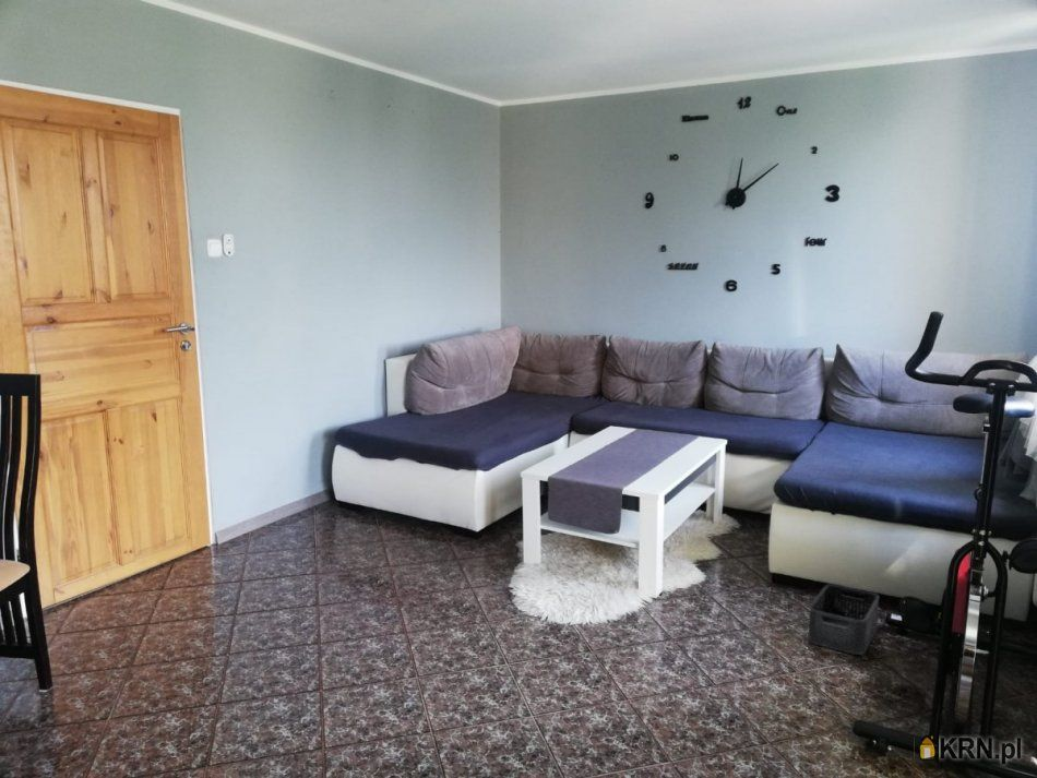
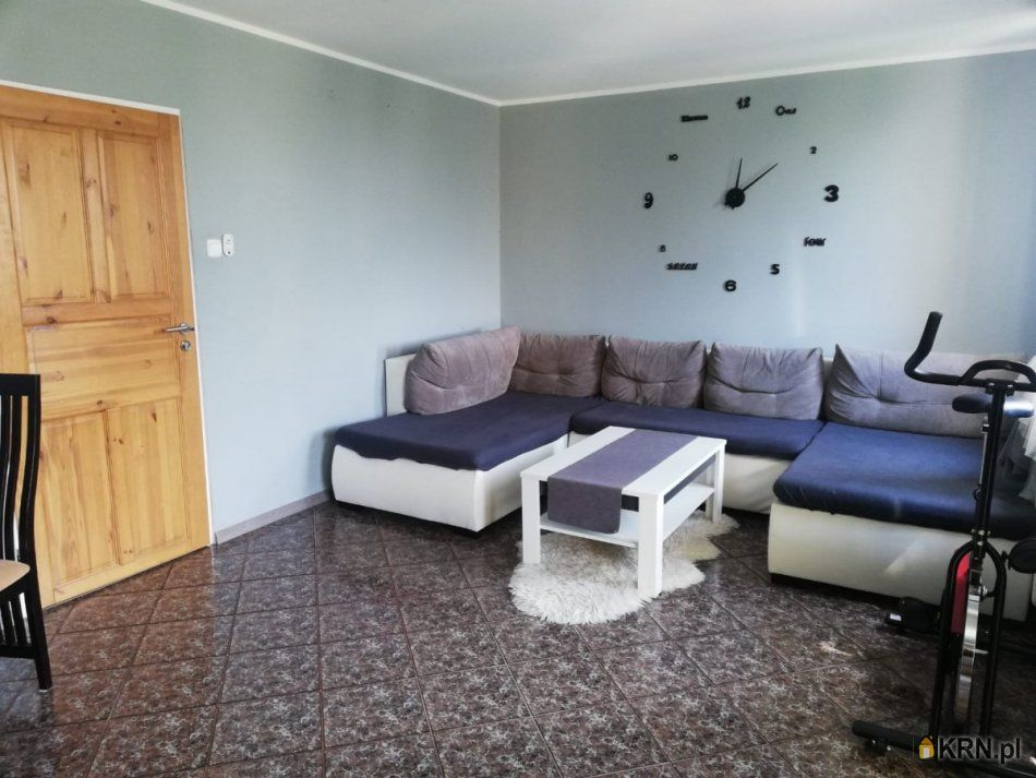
- storage bin (844, 618)
